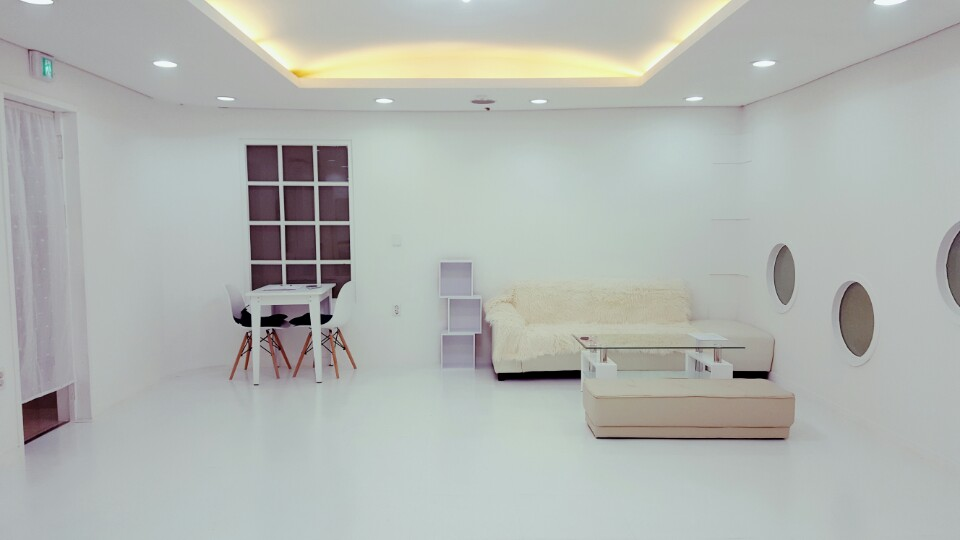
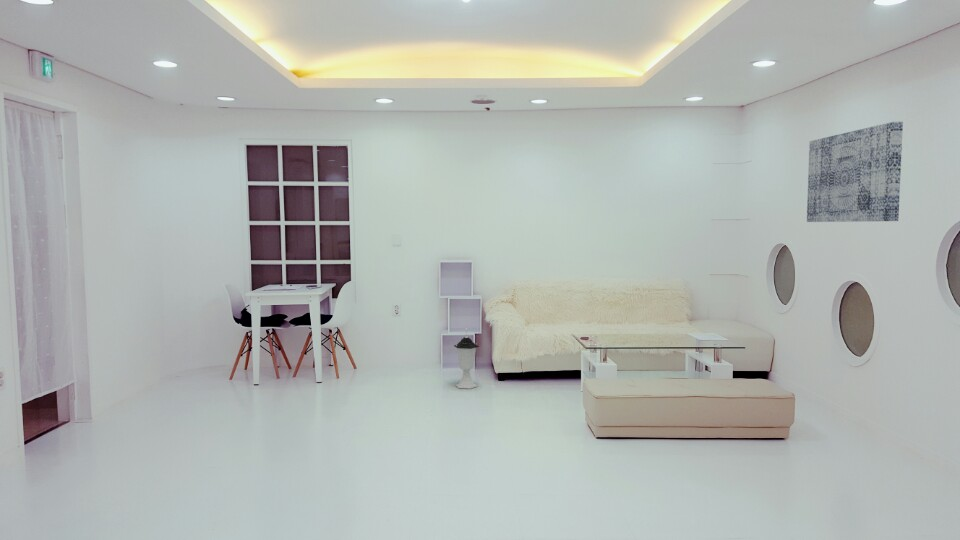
+ wall art (849, 177)
+ lantern (466, 357)
